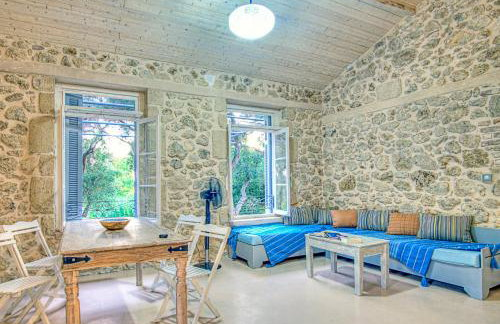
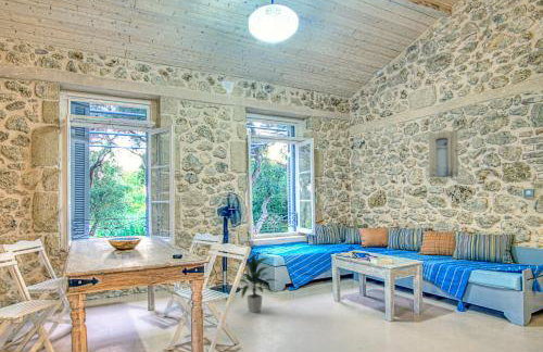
+ wall art (442, 154)
+ indoor plant (254, 281)
